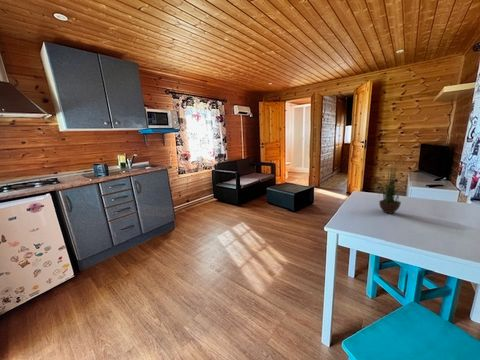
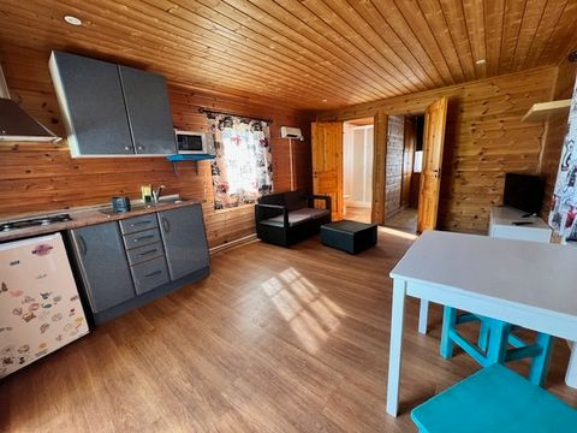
- potted plant (389, 185)
